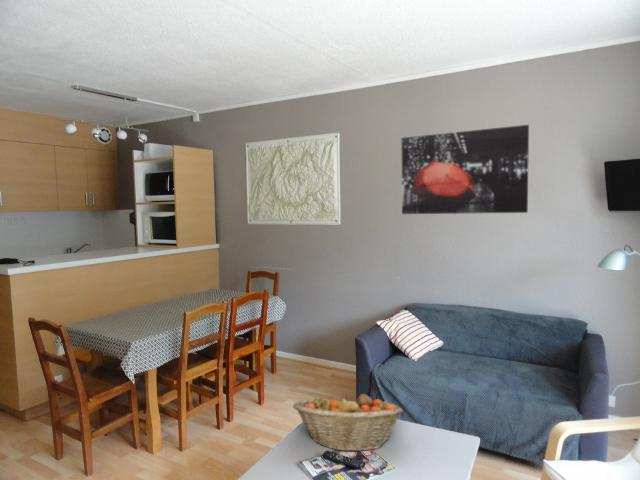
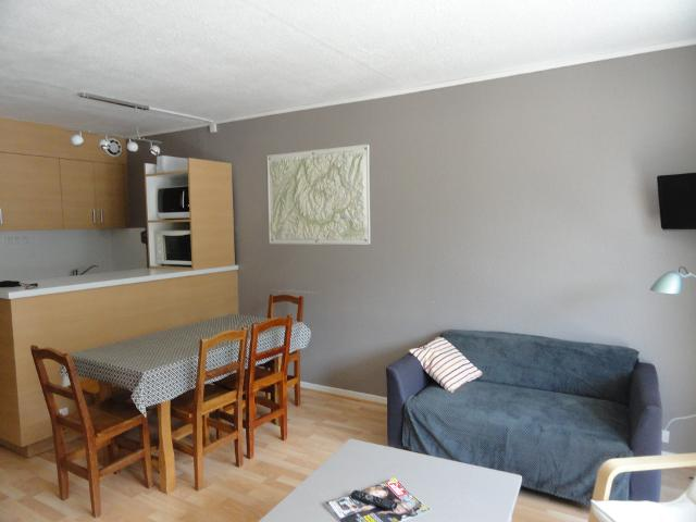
- fruit basket (347, 415)
- wall art (460, 173)
